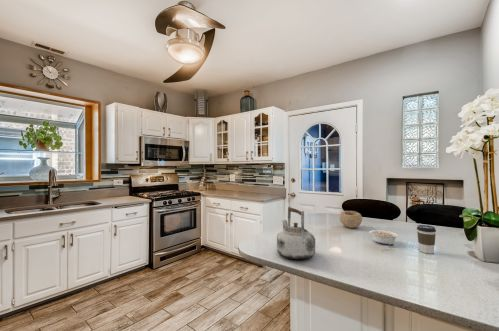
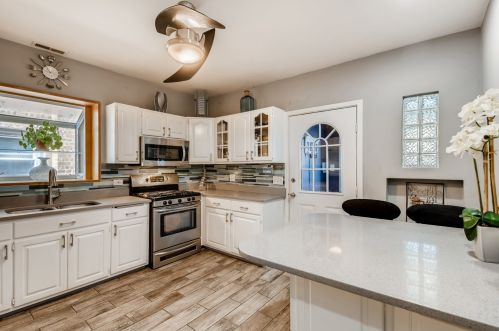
- legume (382, 236)
- kettle (293, 230)
- bowl (350, 219)
- coffee cup (426, 239)
